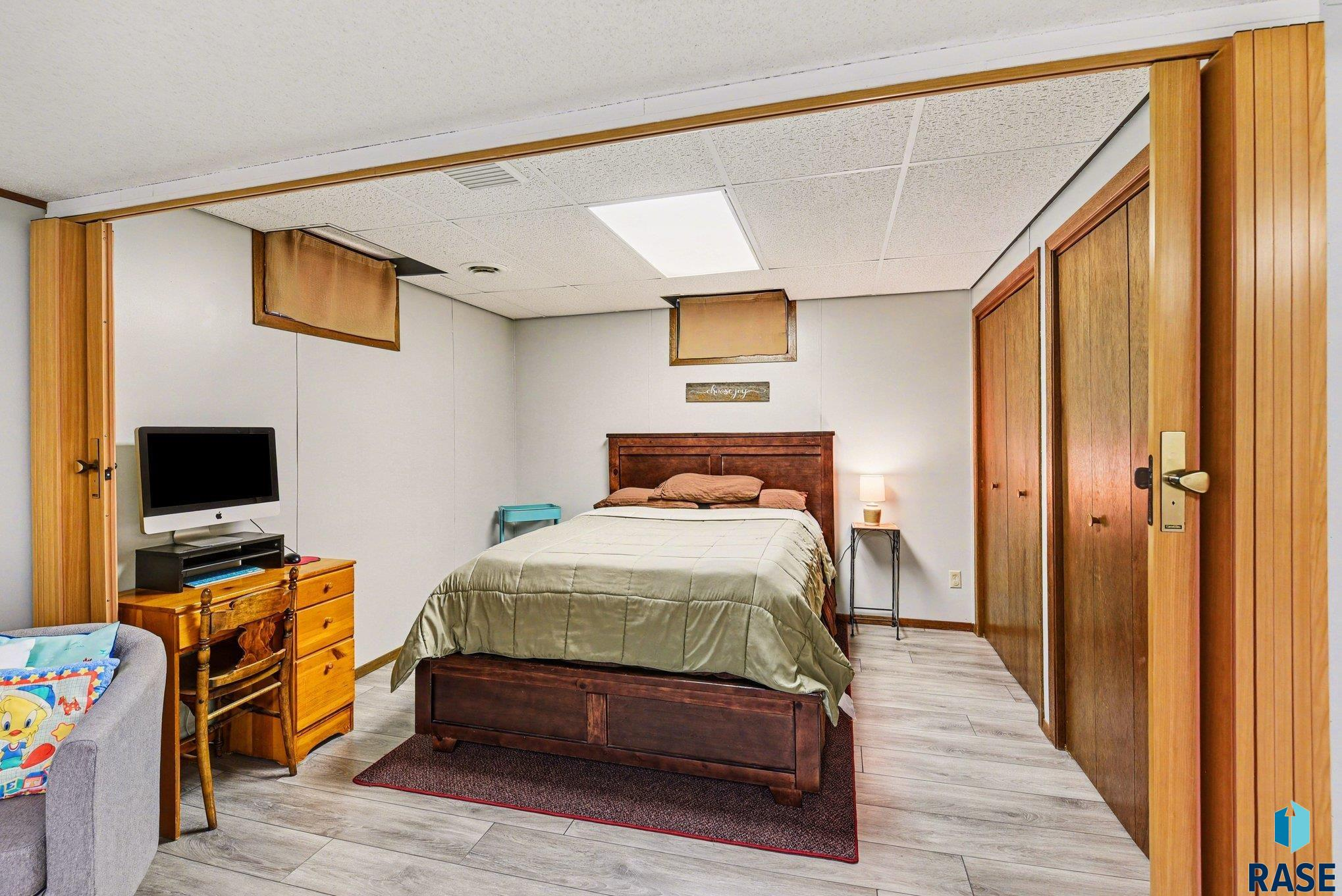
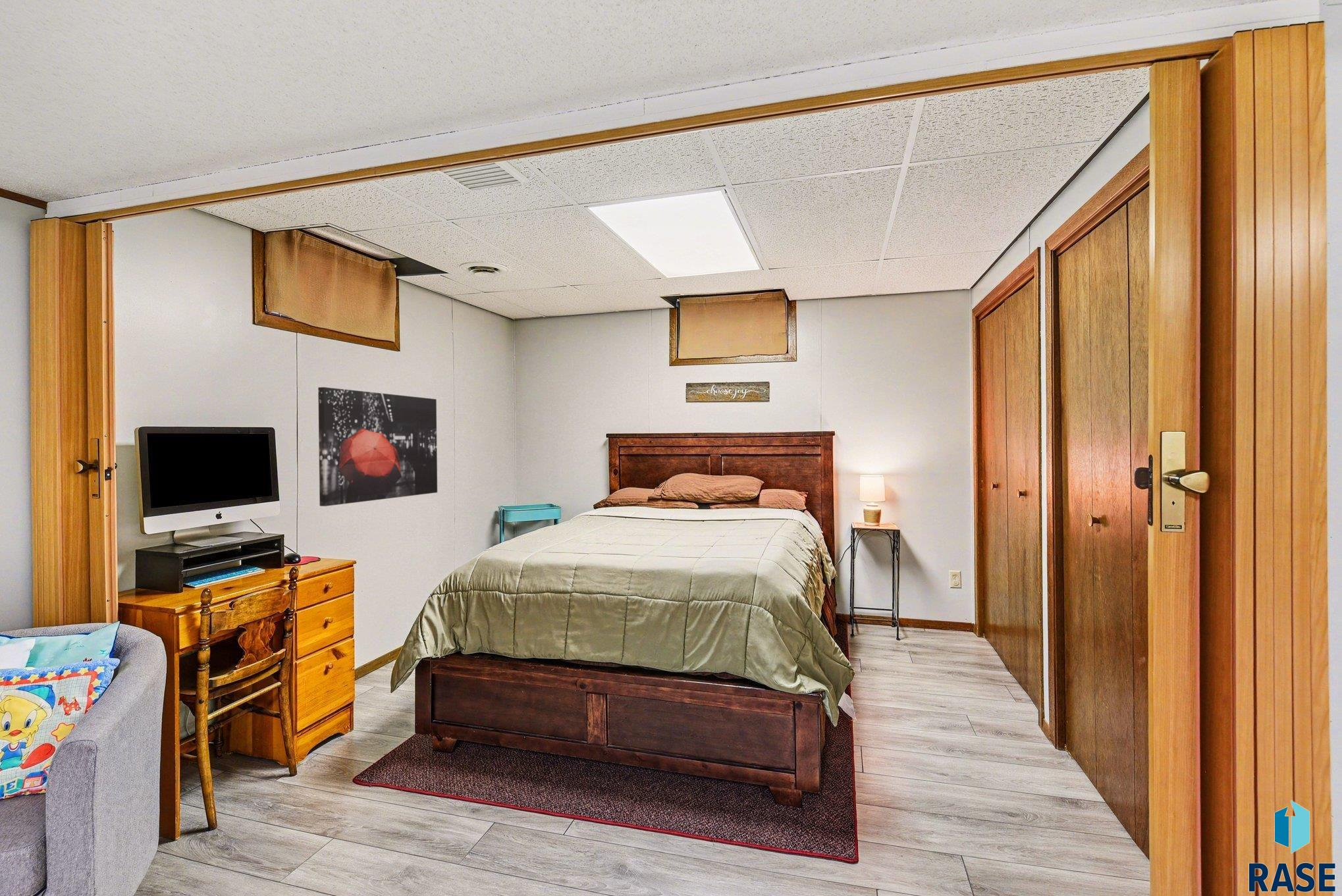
+ wall art (385, 446)
